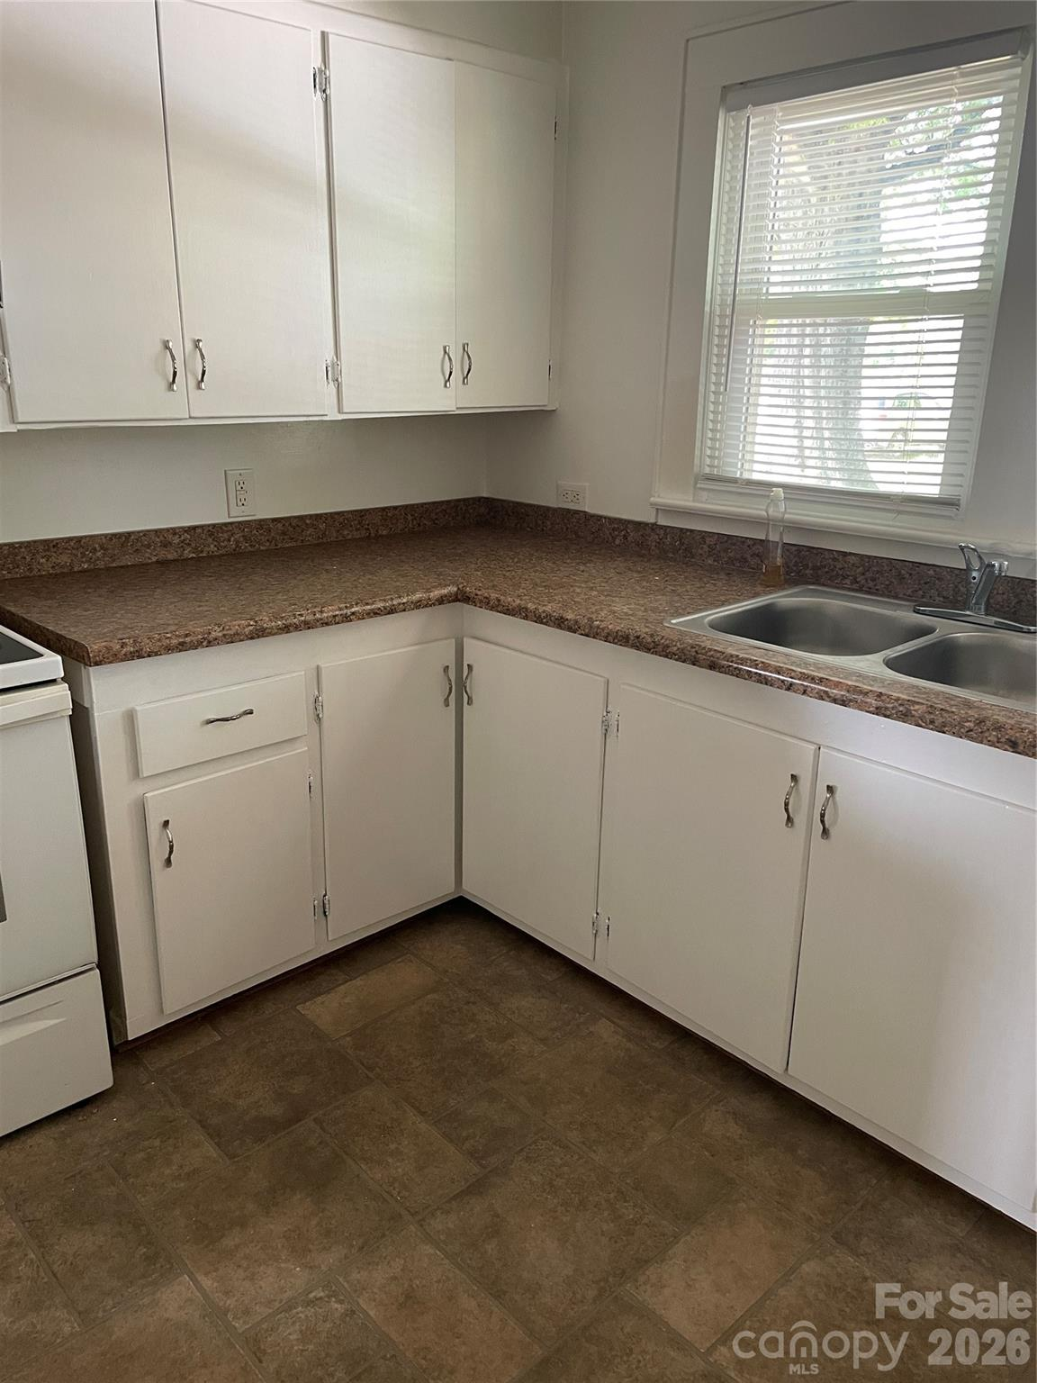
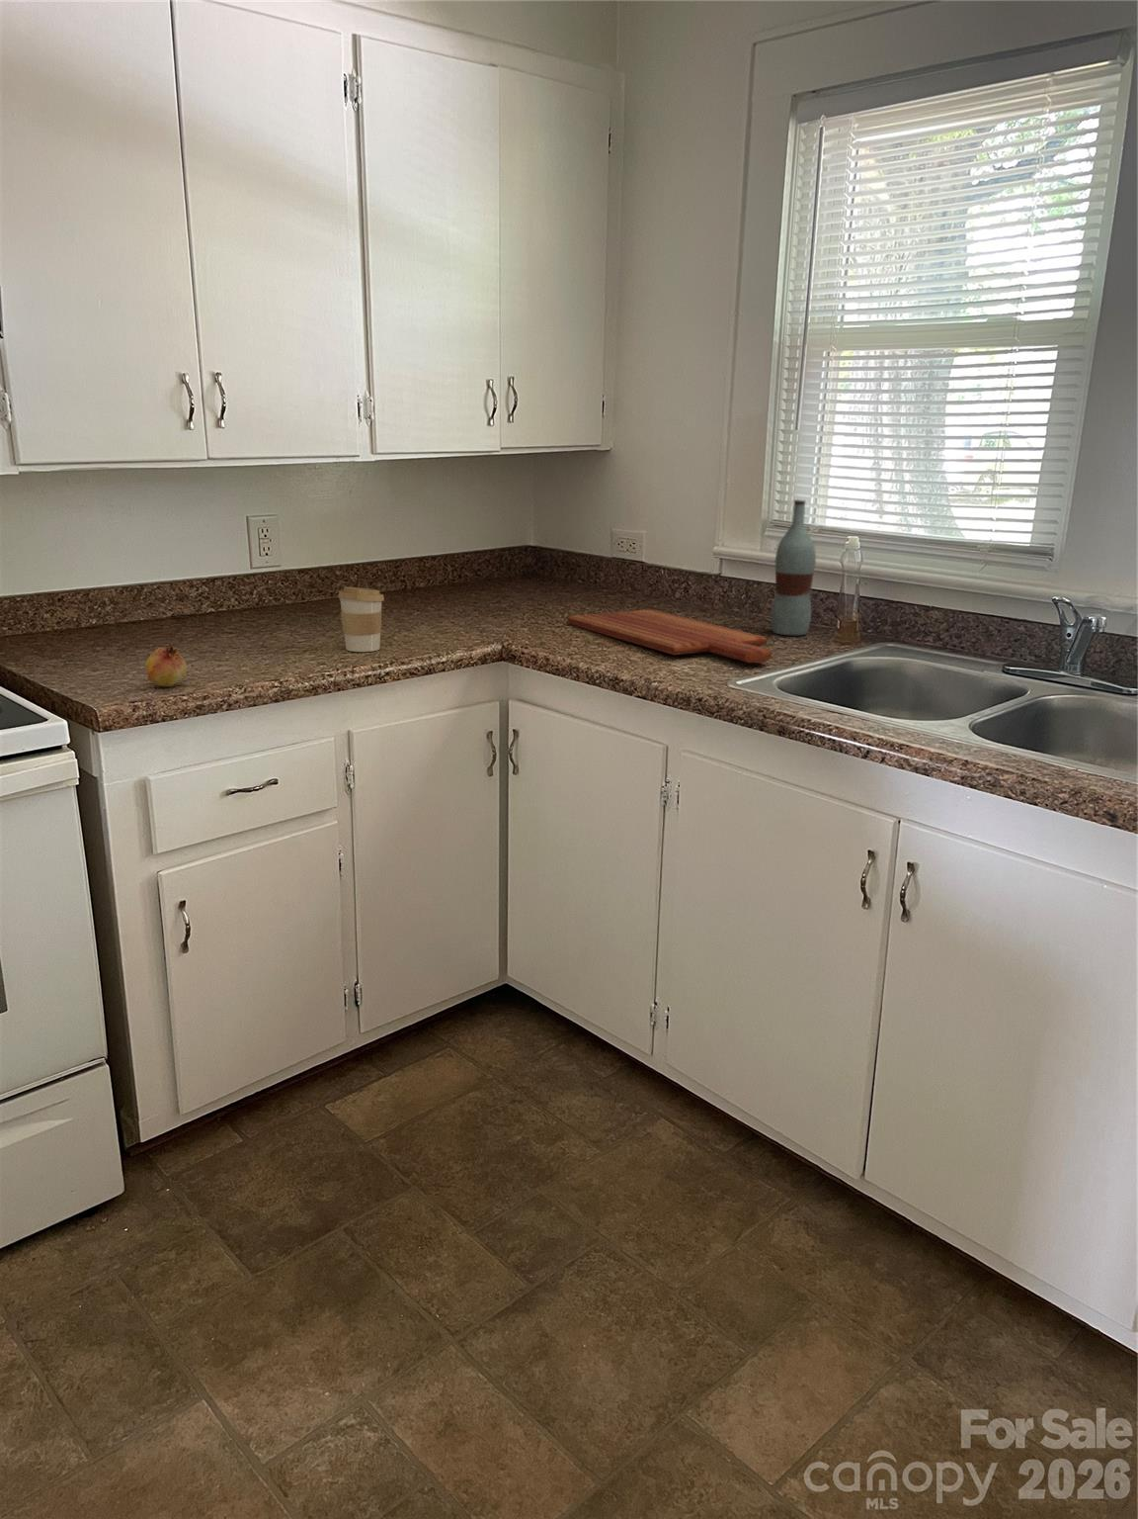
+ bottle (794, 567)
+ coffee cup (361, 617)
+ fruit (165, 665)
+ cutting board (666, 632)
